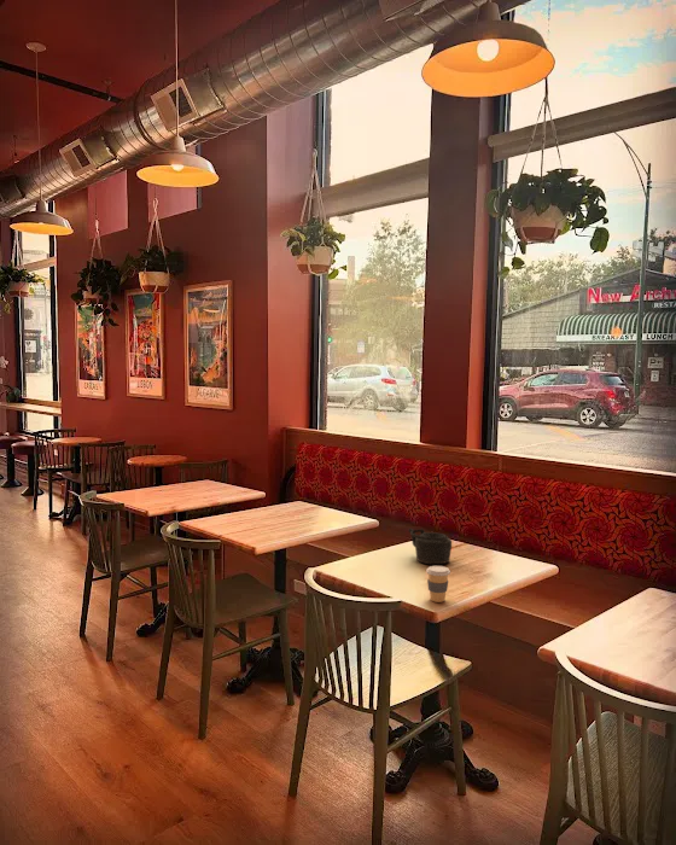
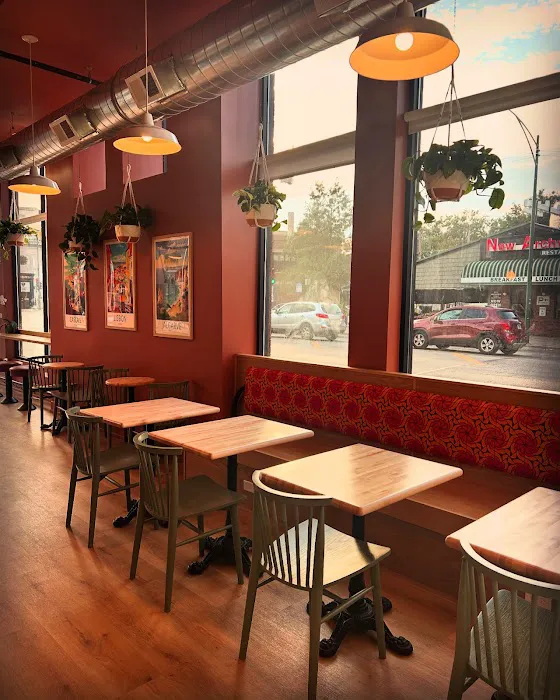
- coffee cup (437, 583)
- teapot (429, 544)
